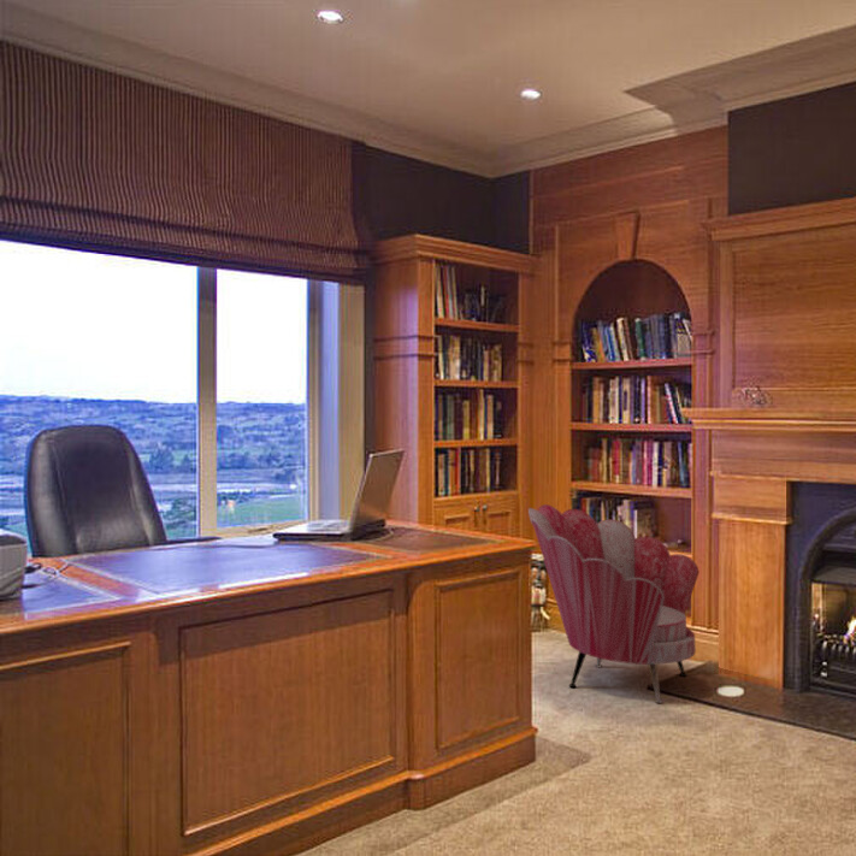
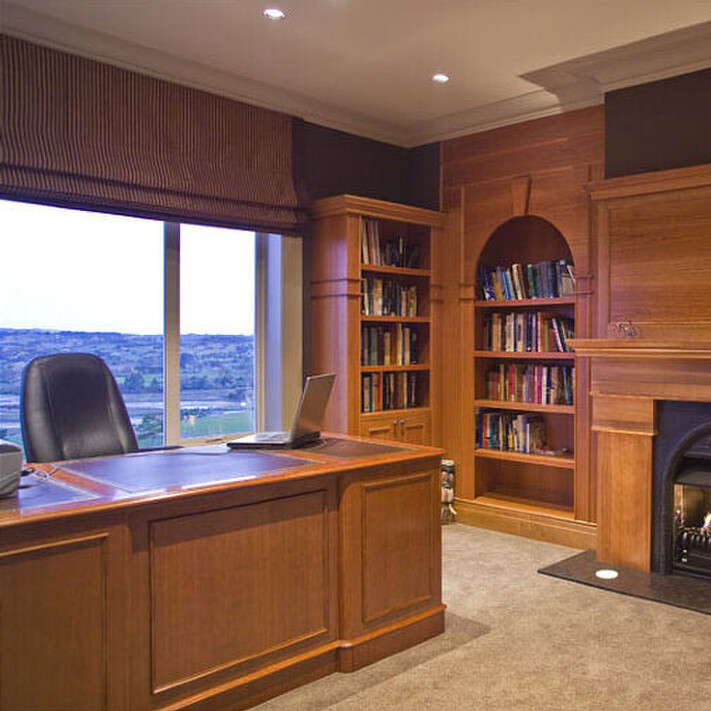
- armchair (622, 596)
